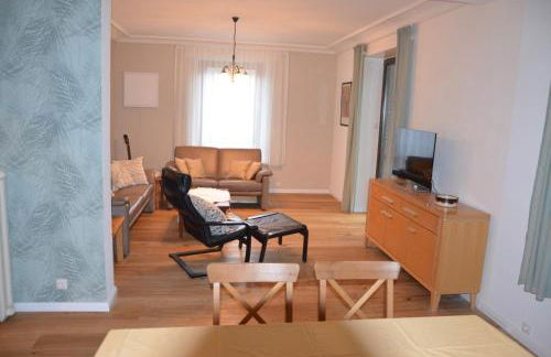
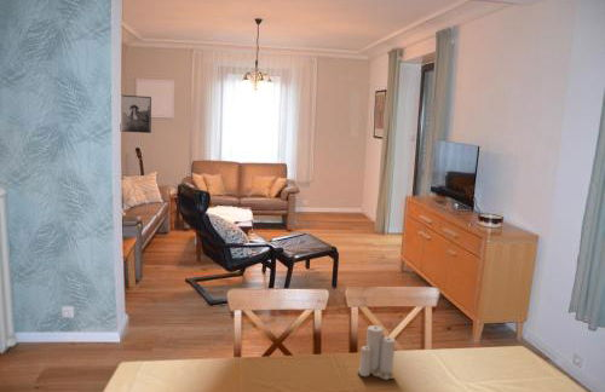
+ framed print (136, 114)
+ candle (376, 348)
